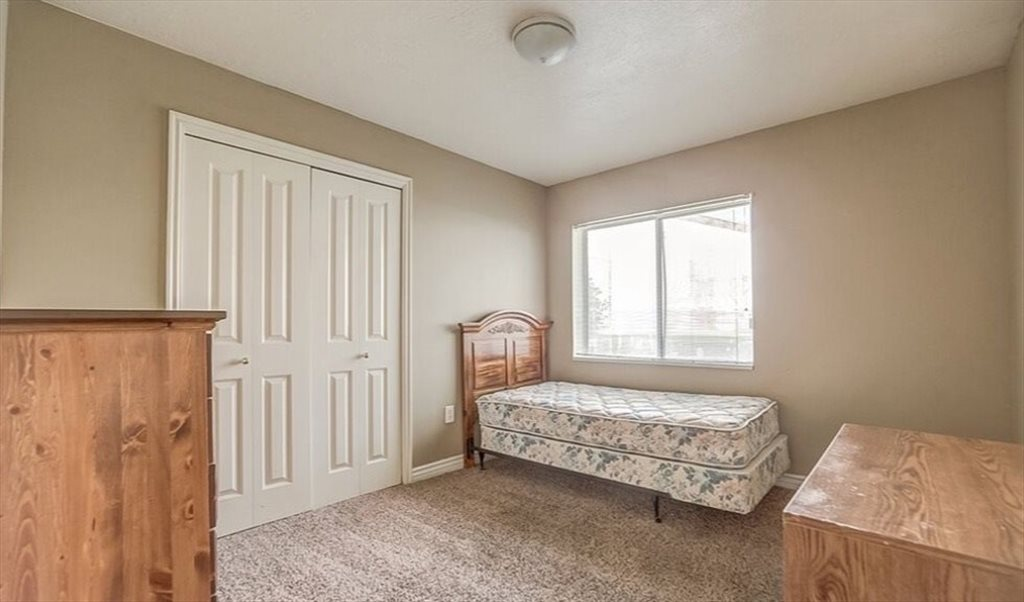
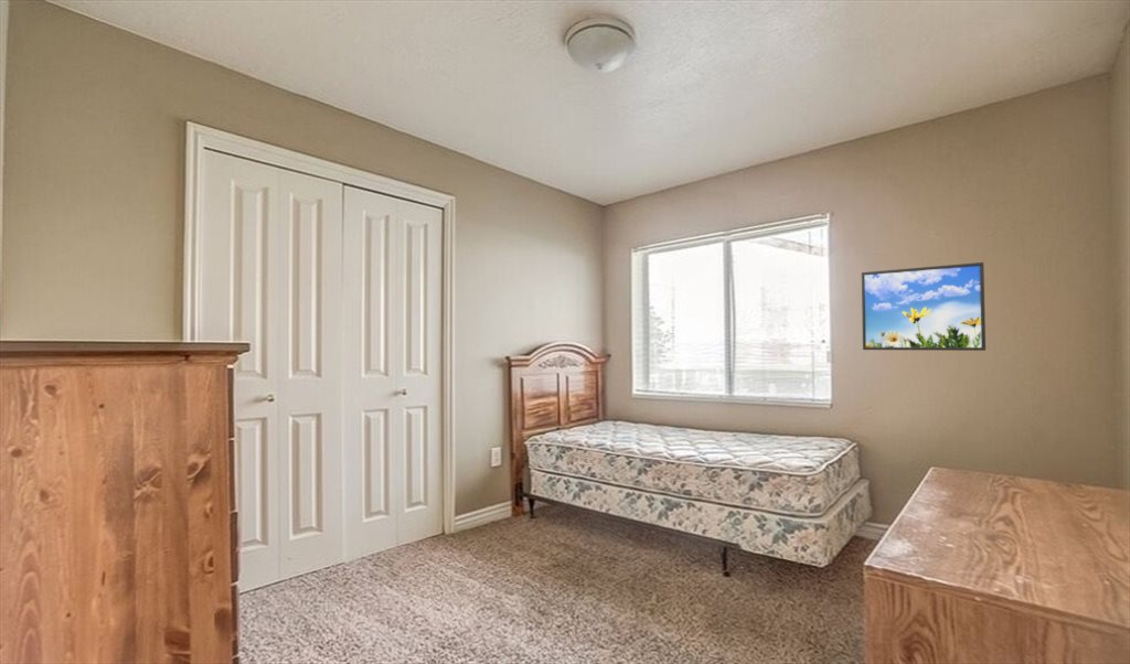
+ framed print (919, 309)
